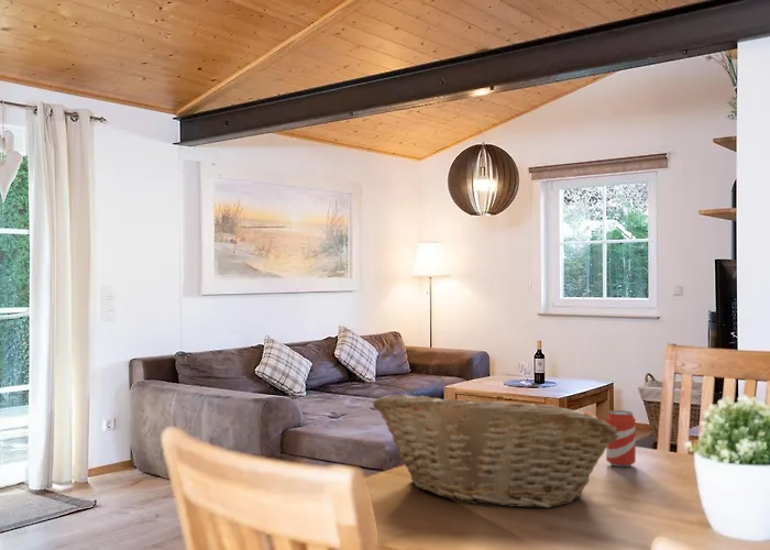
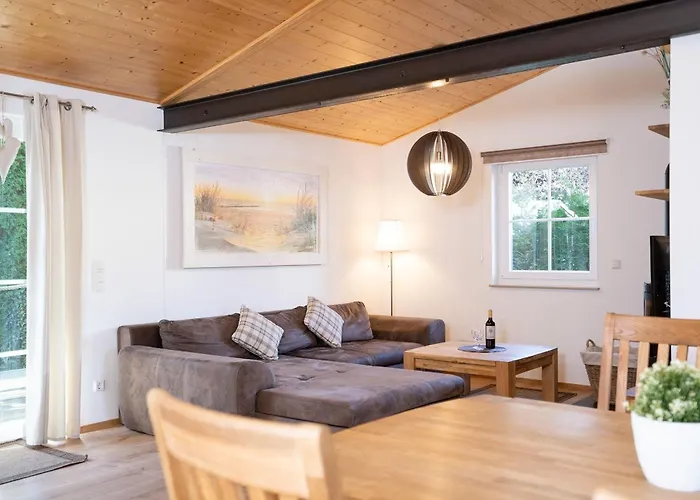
- beverage can (620, 438)
- fruit basket (491, 438)
